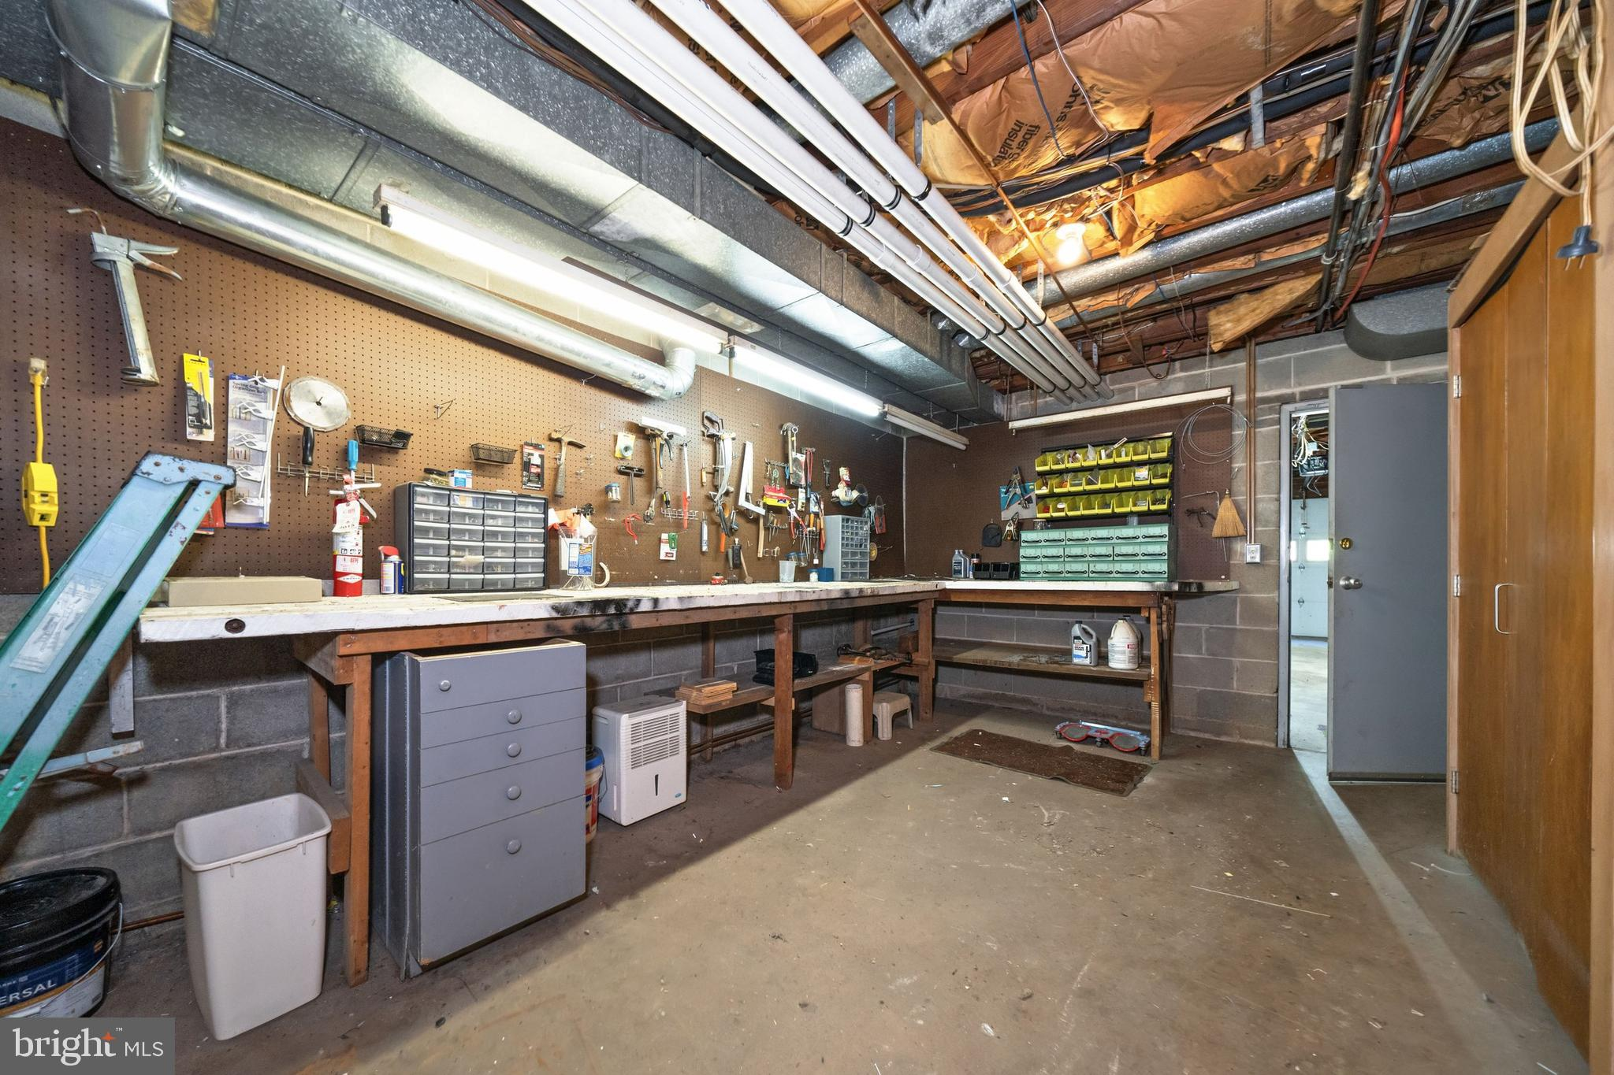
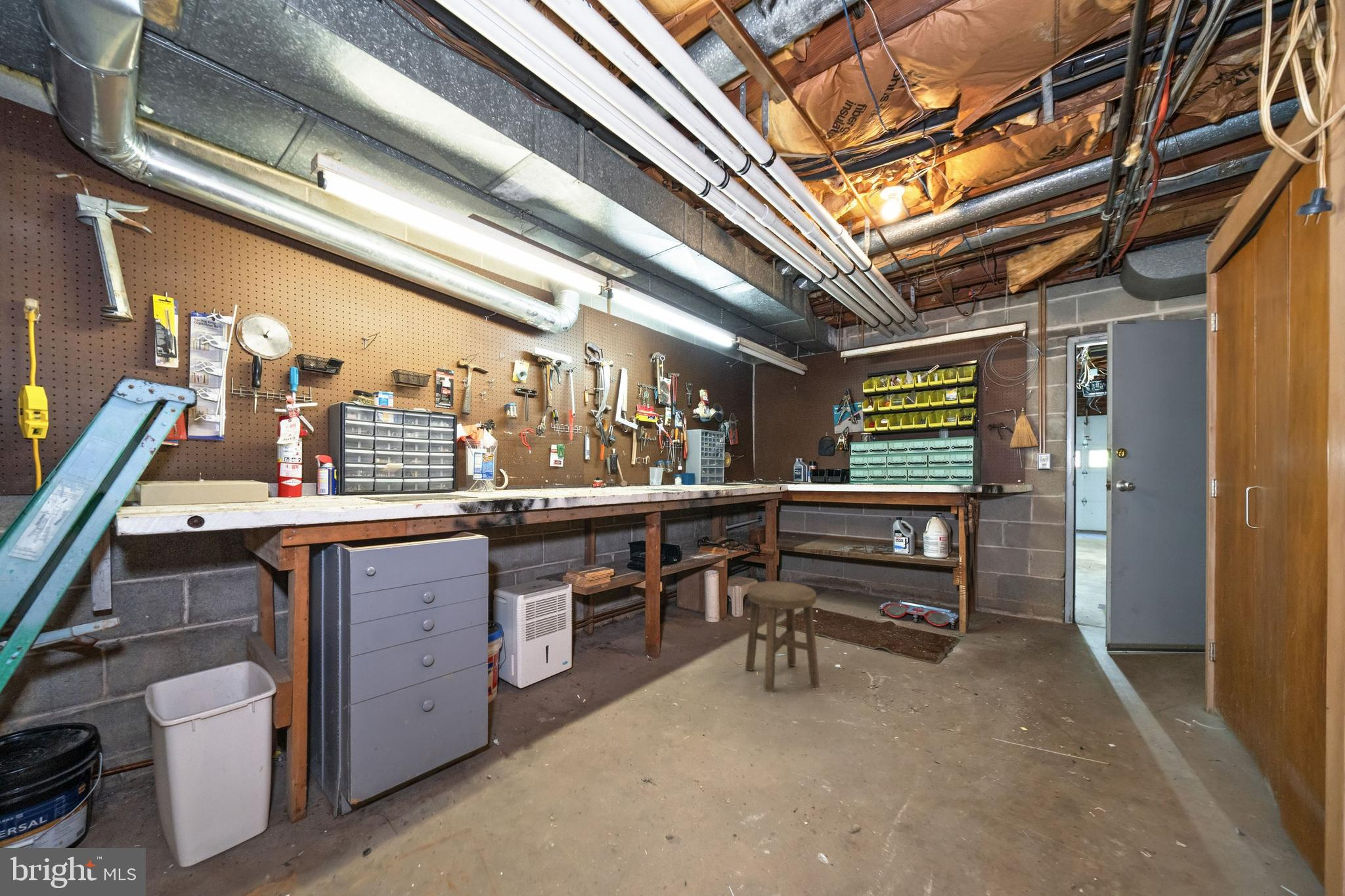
+ stool (782, 634)
